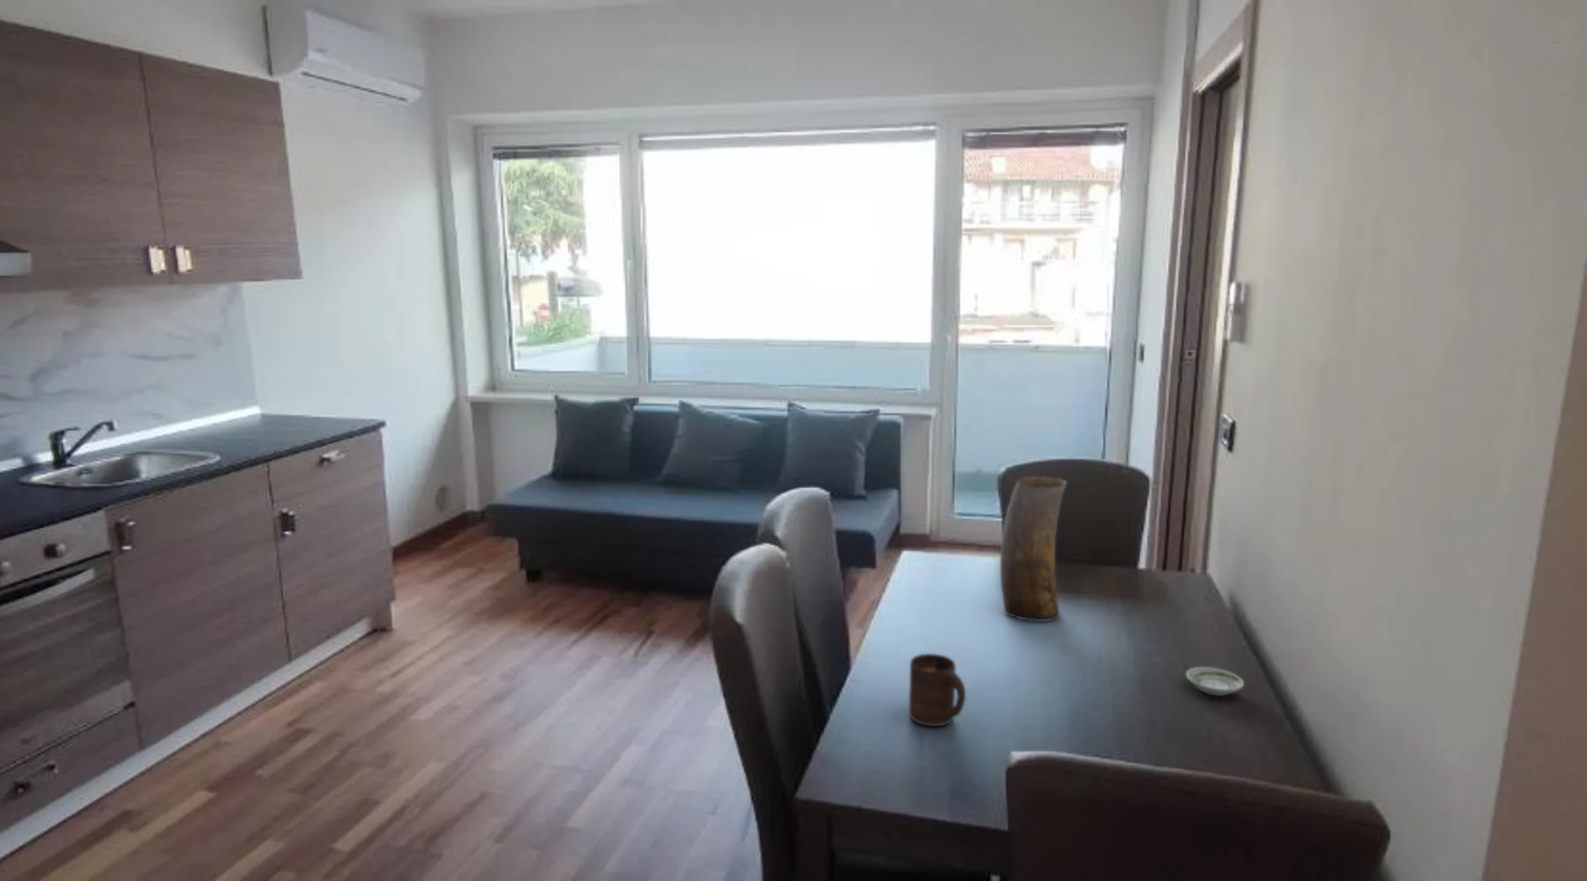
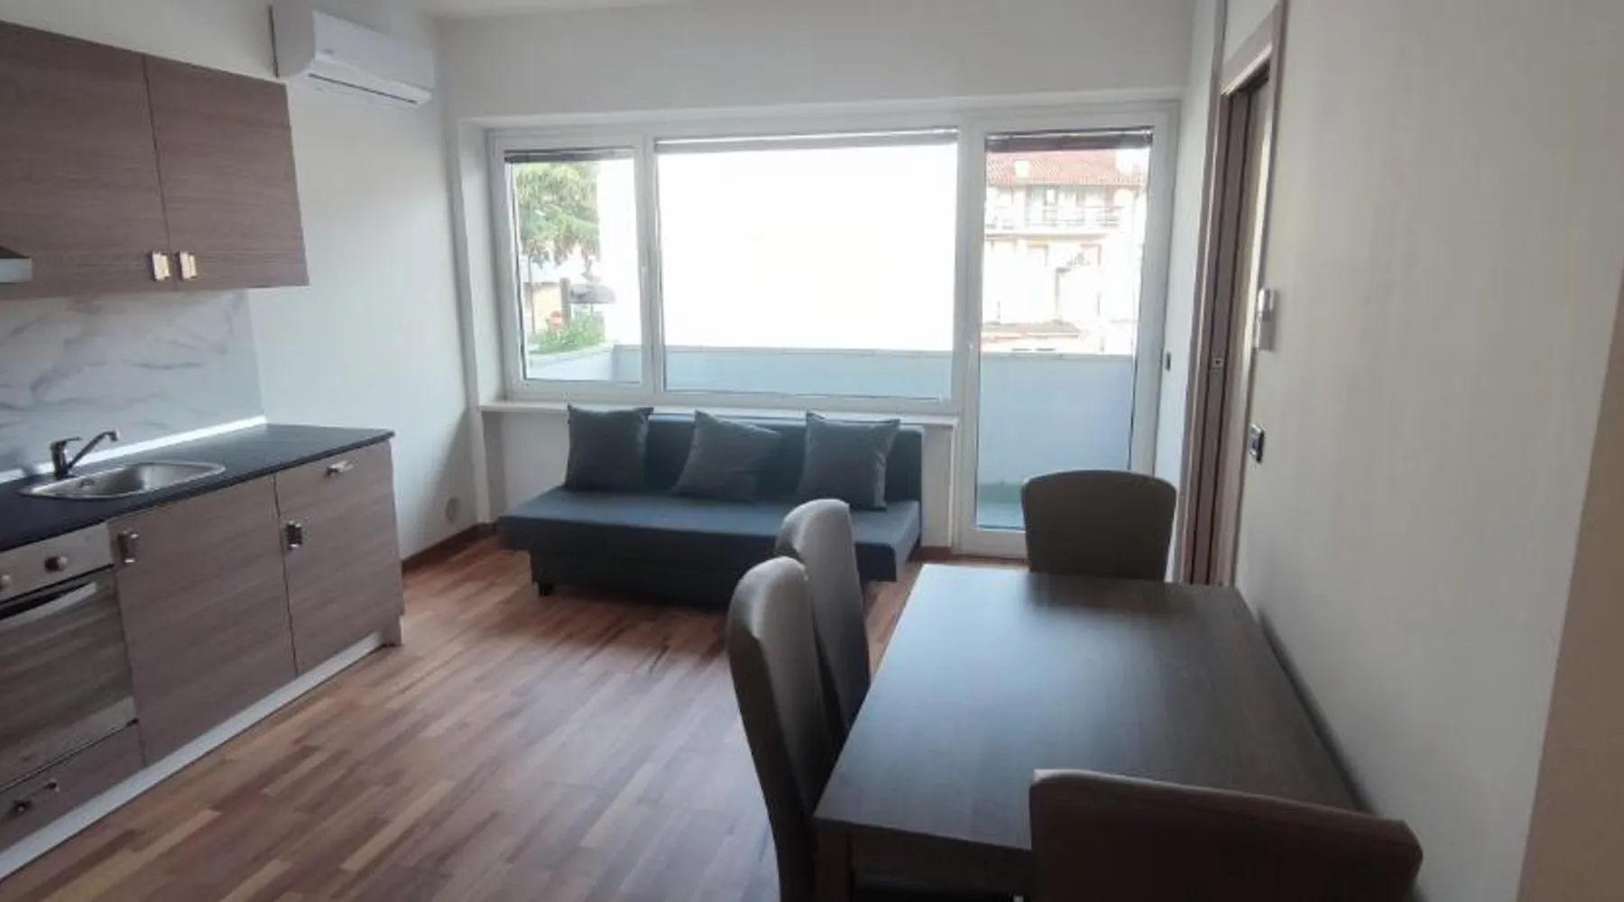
- saucer (1214, 684)
- cup (938, 691)
- vase (1031, 547)
